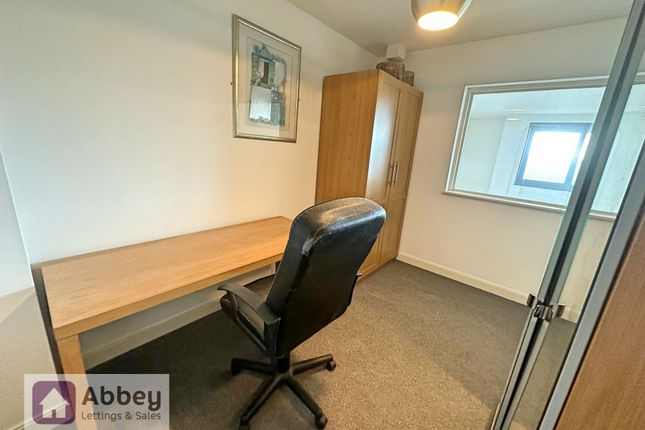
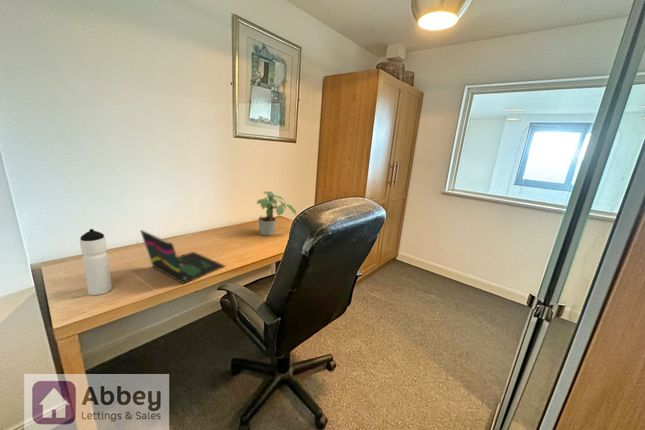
+ potted plant (272, 213)
+ laptop (174, 249)
+ water bottle (96, 260)
